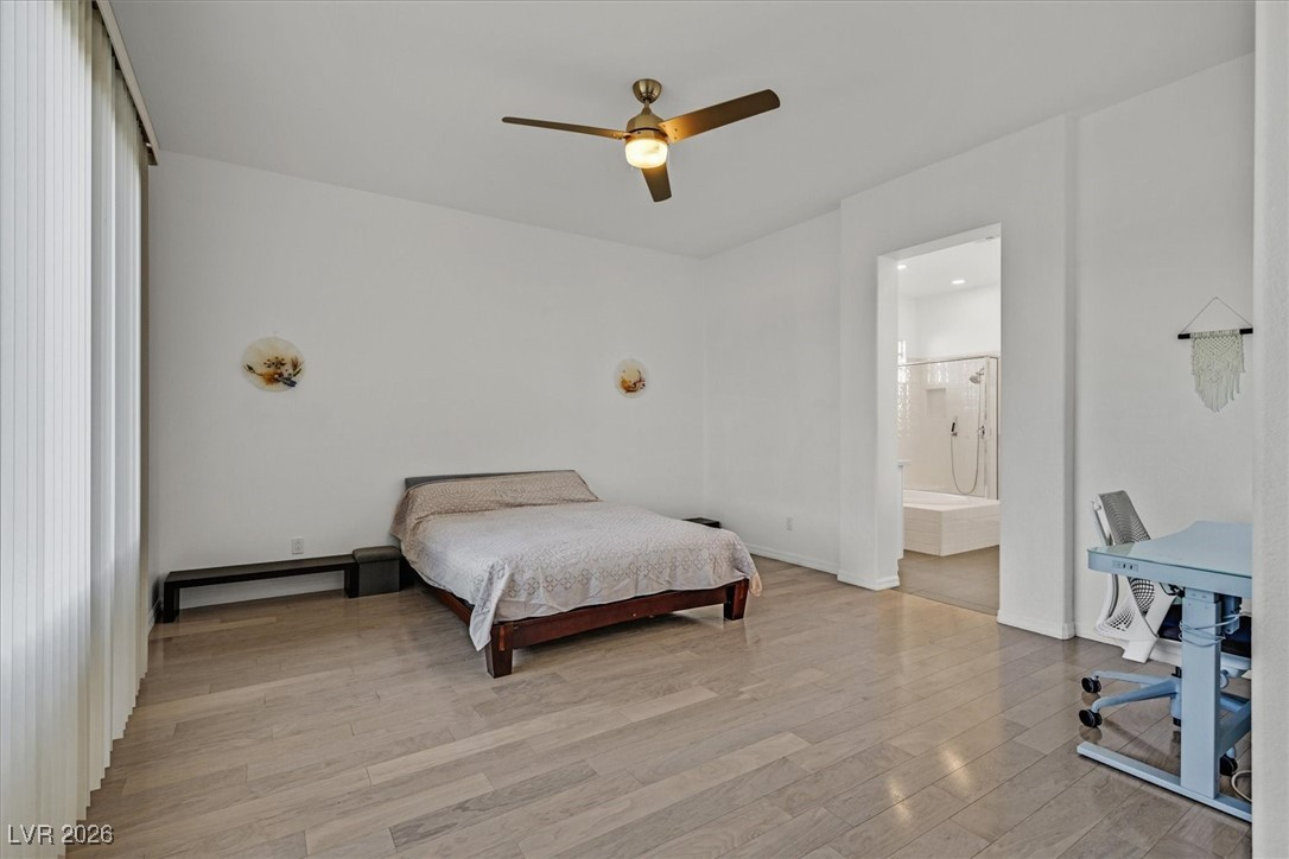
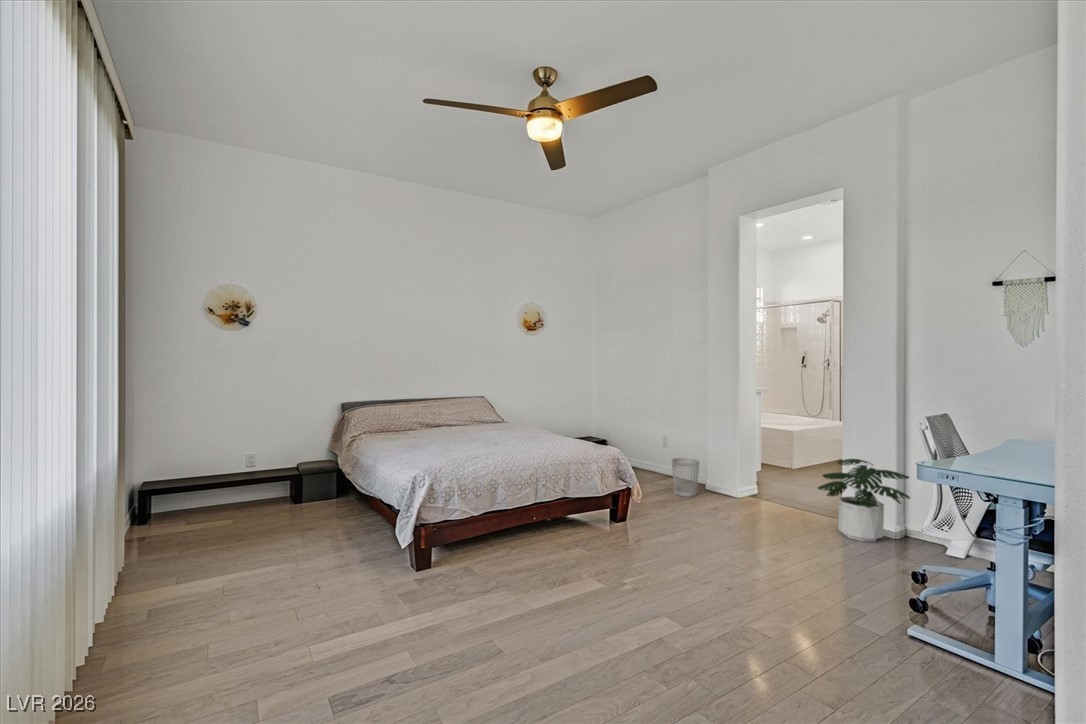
+ wastebasket (685, 476)
+ potted plant (862, 500)
